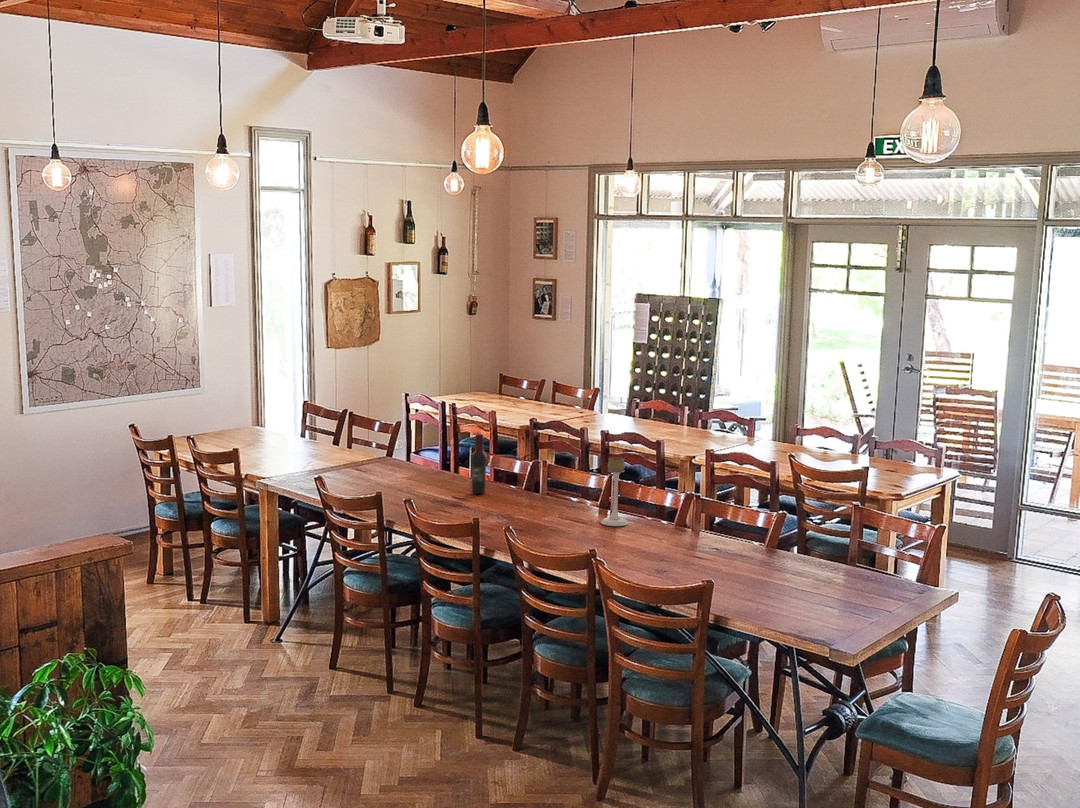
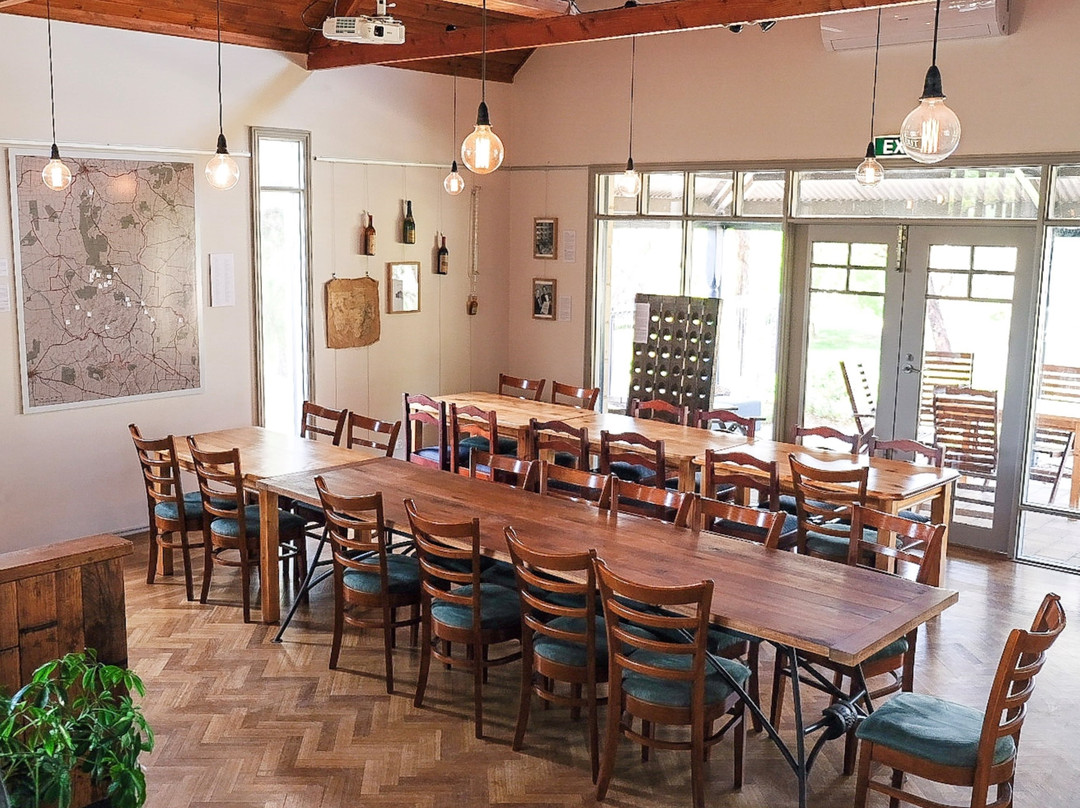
- wine bottle (478, 463)
- candle holder (615, 490)
